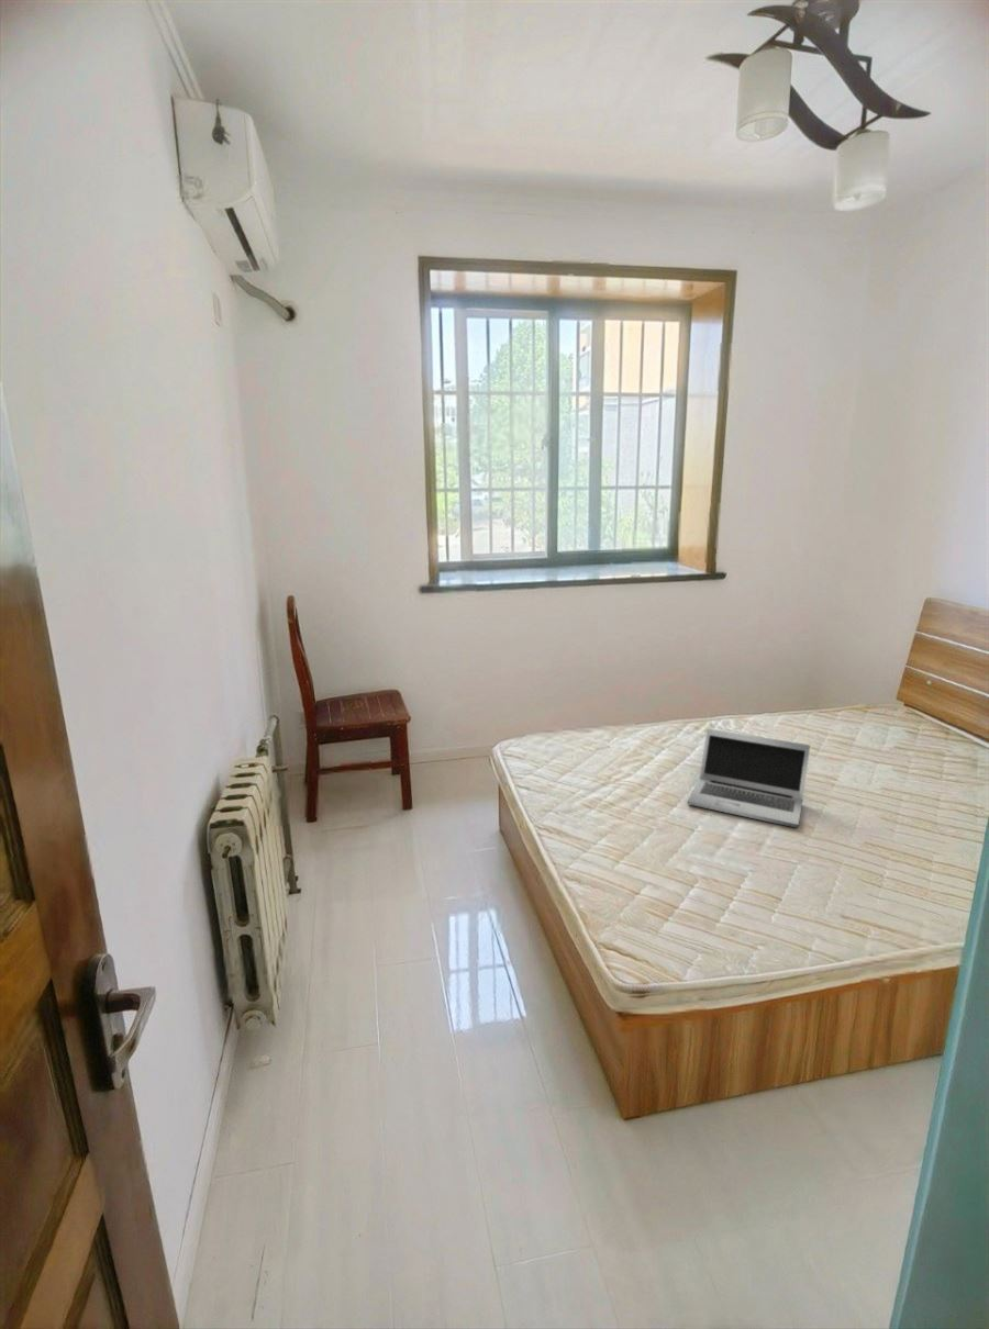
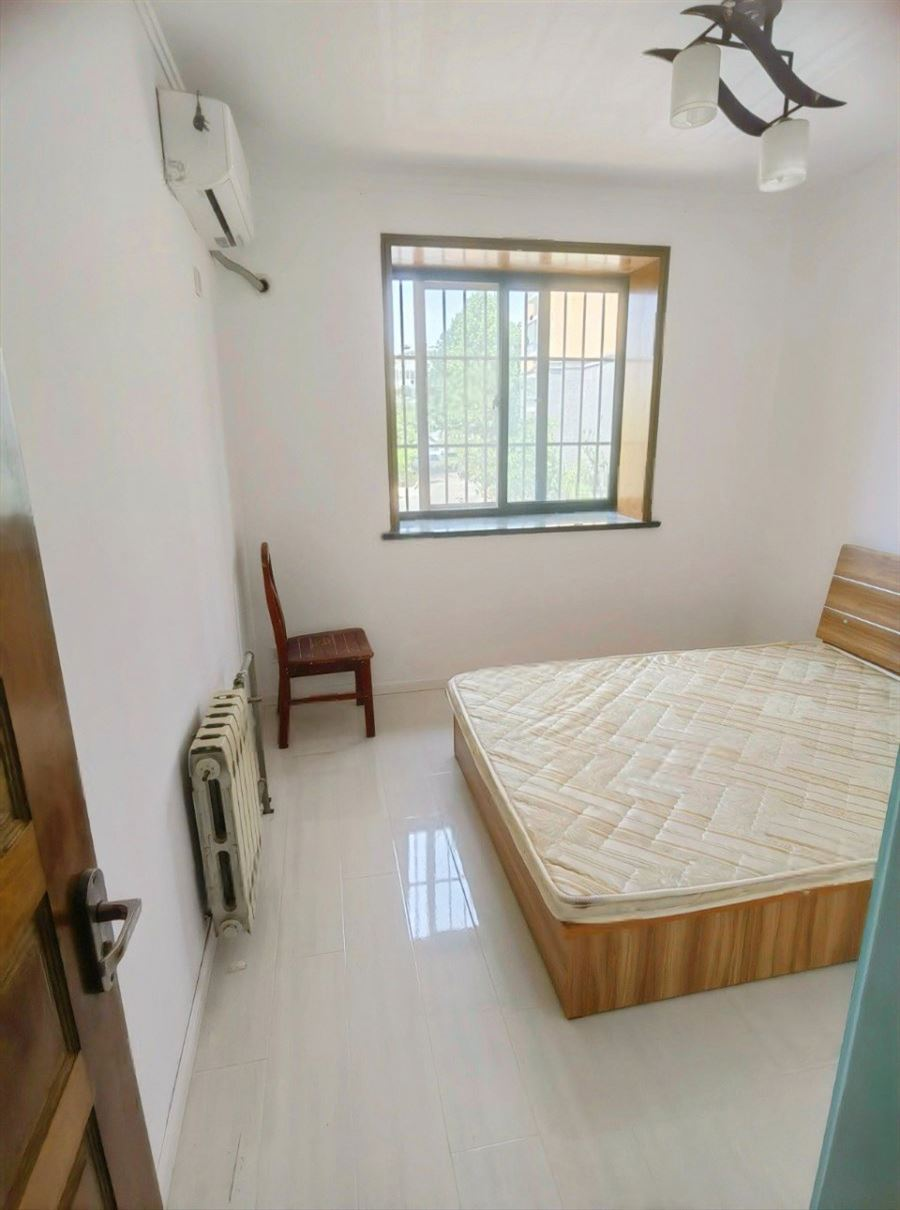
- laptop (748, 774)
